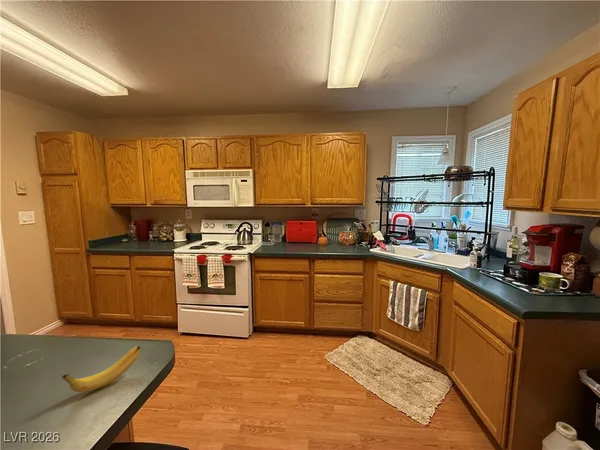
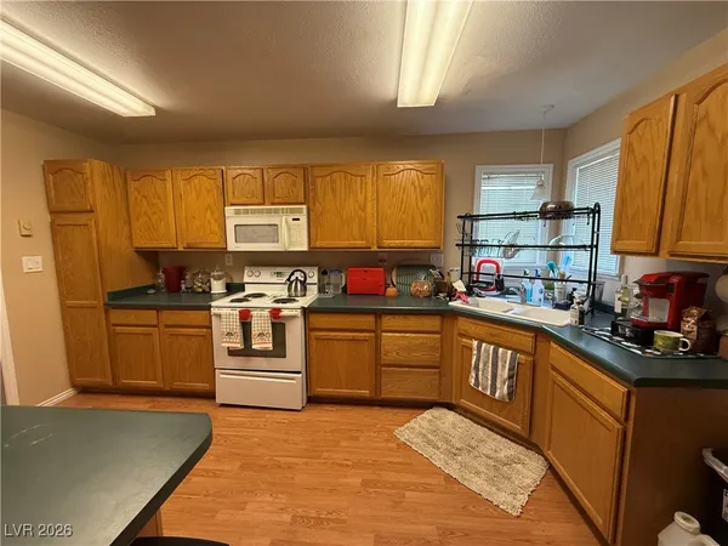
- banana (106, 369)
